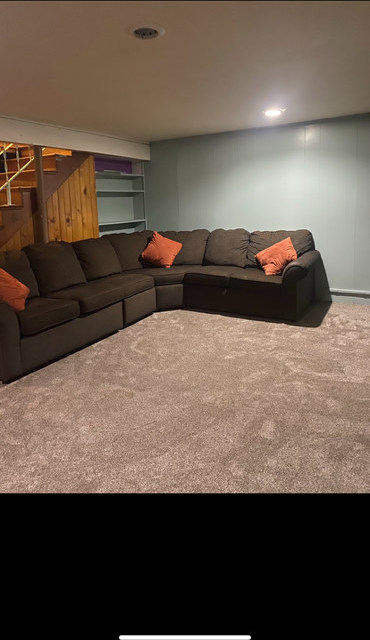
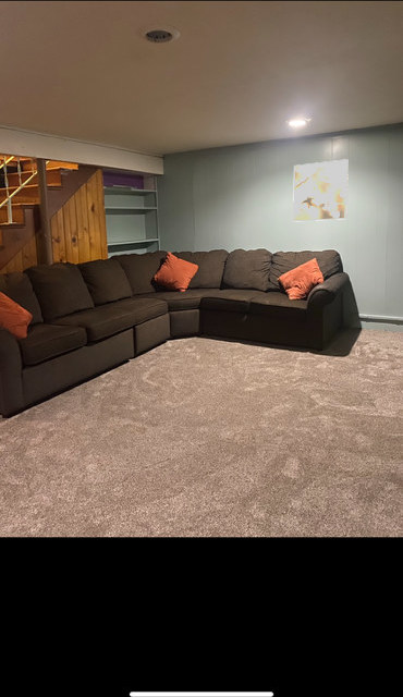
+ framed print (319, 192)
